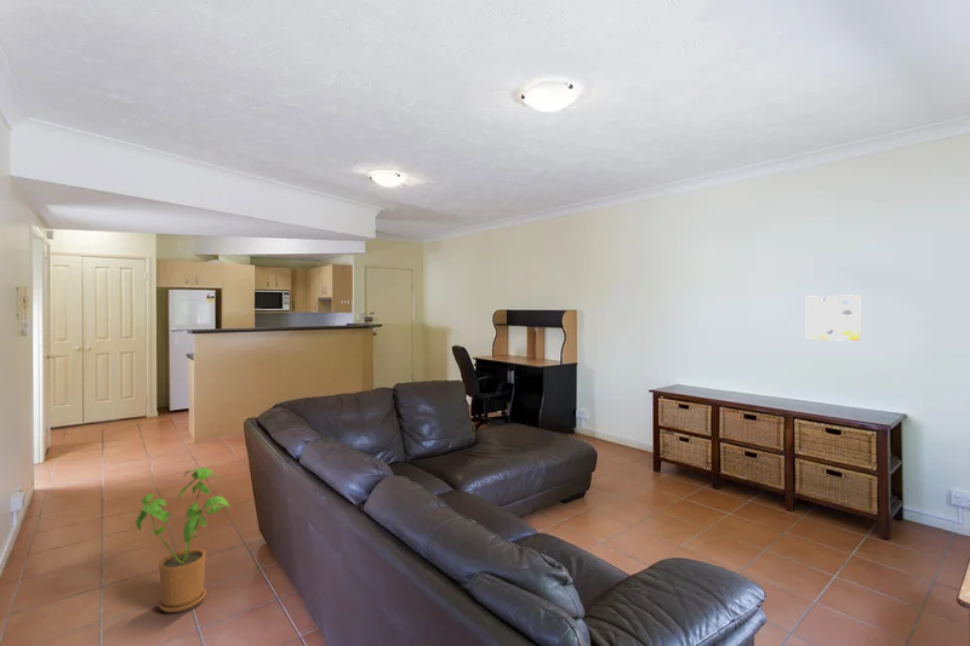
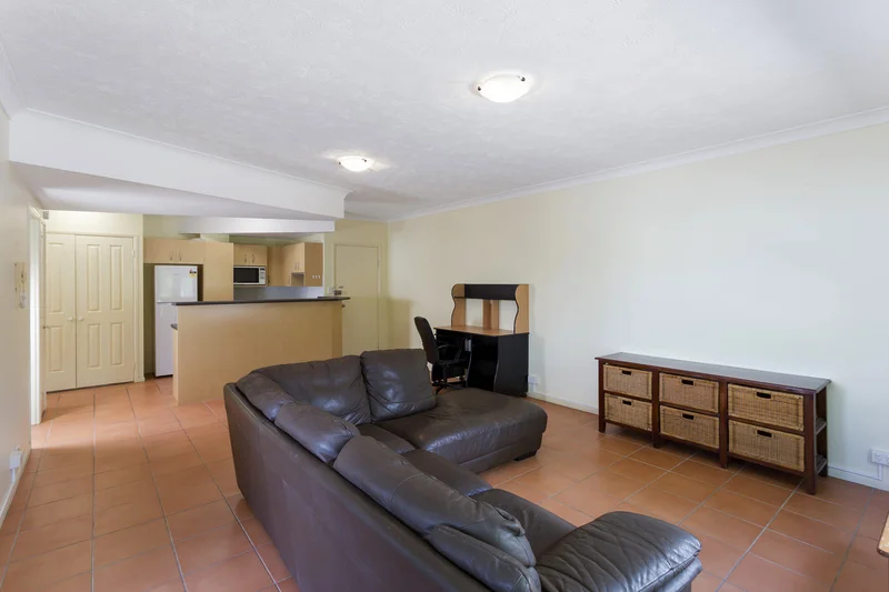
- wall art (832, 318)
- house plant (189, 536)
